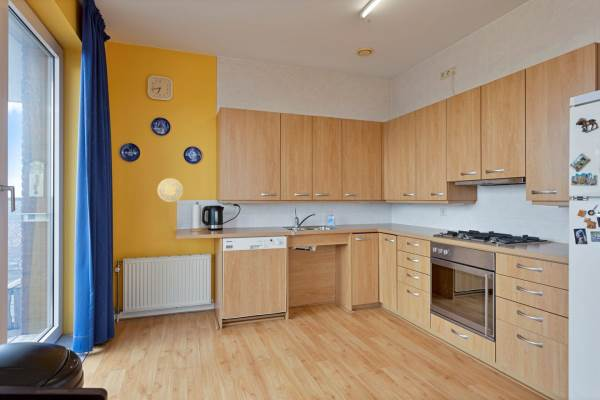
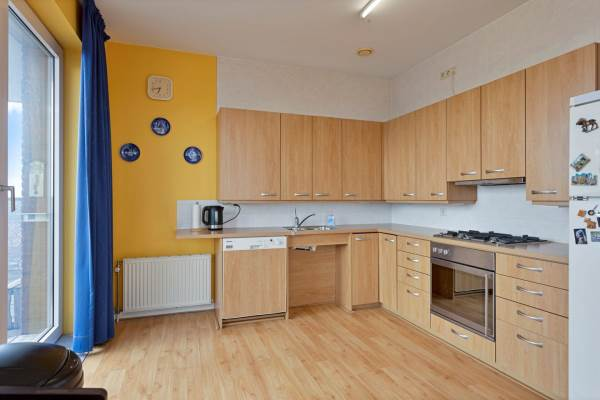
- decorative plate (170, 190)
